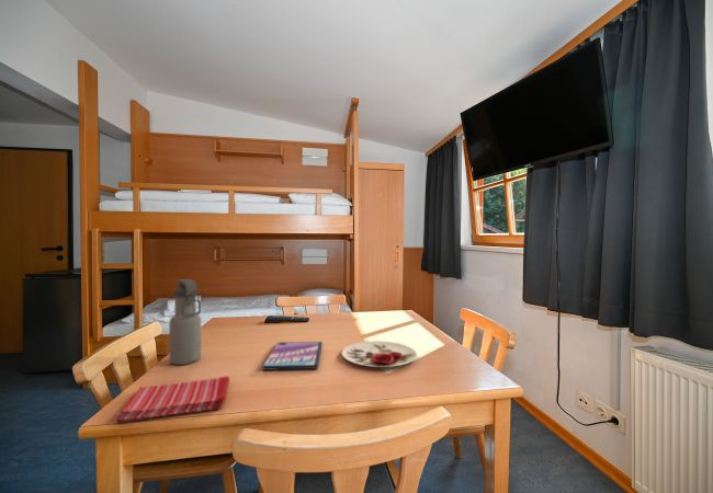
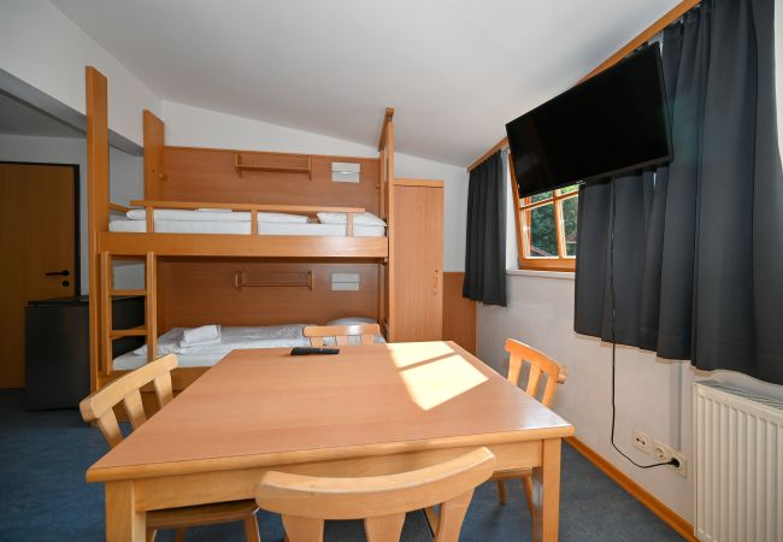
- video game case (295, 354)
- water bottle (185, 320)
- dish towel (180, 394)
- plate (378, 352)
